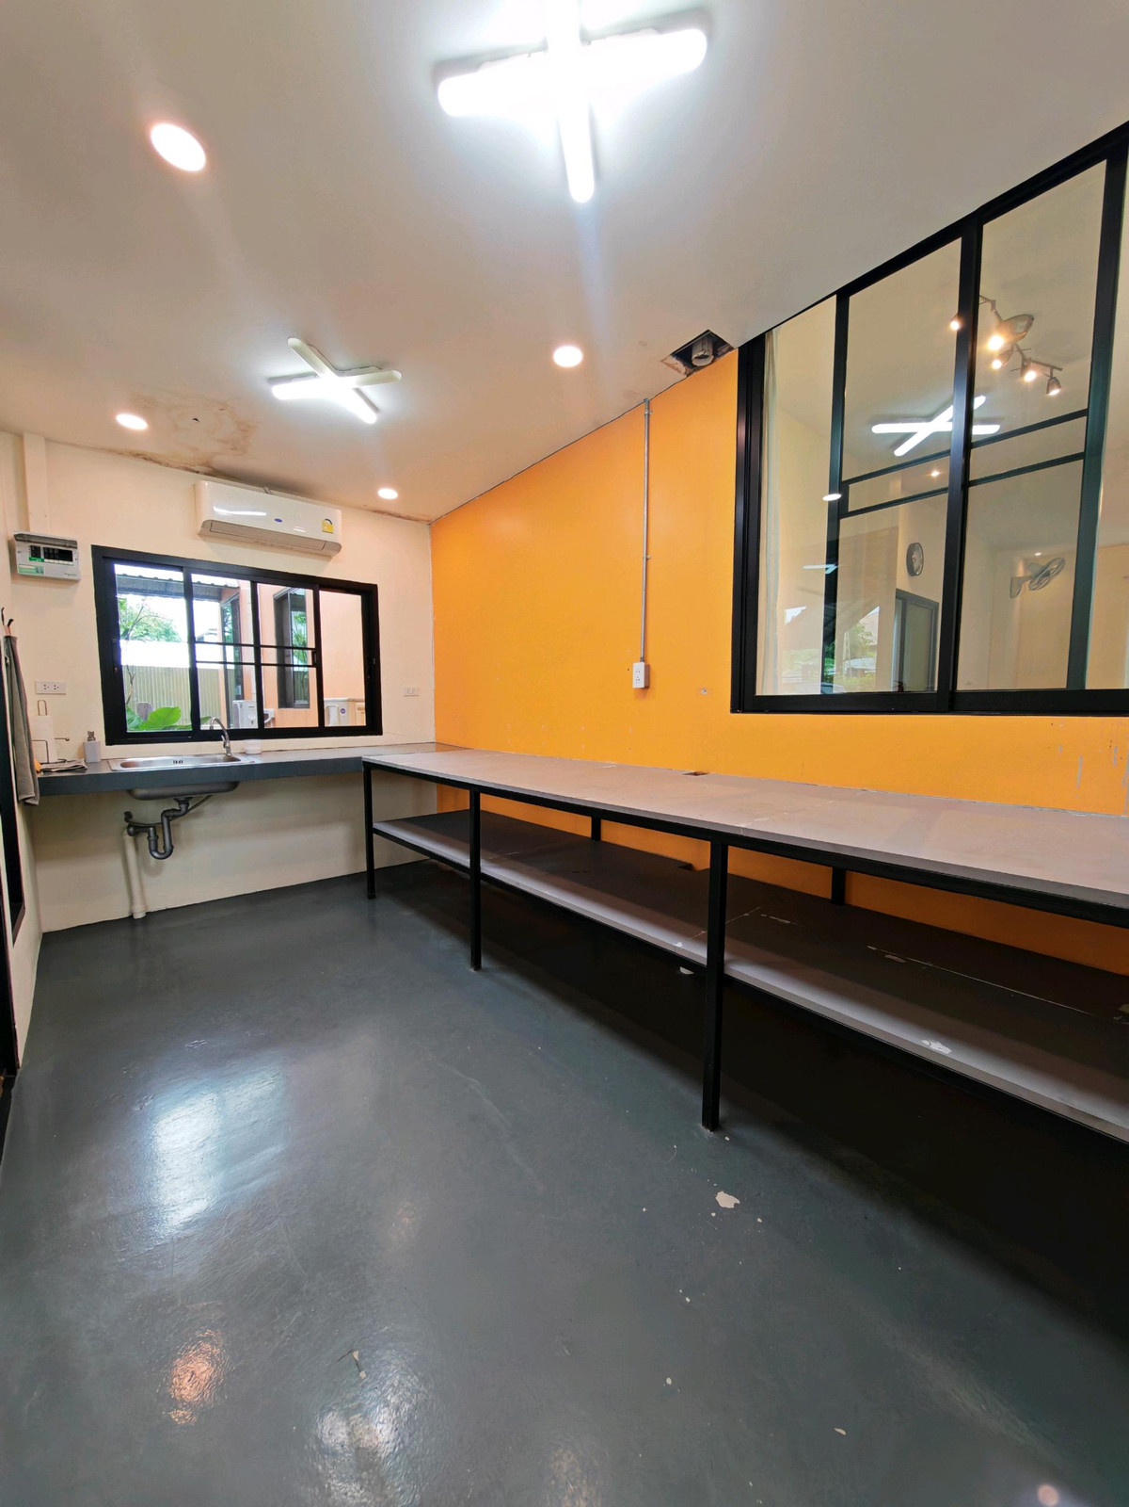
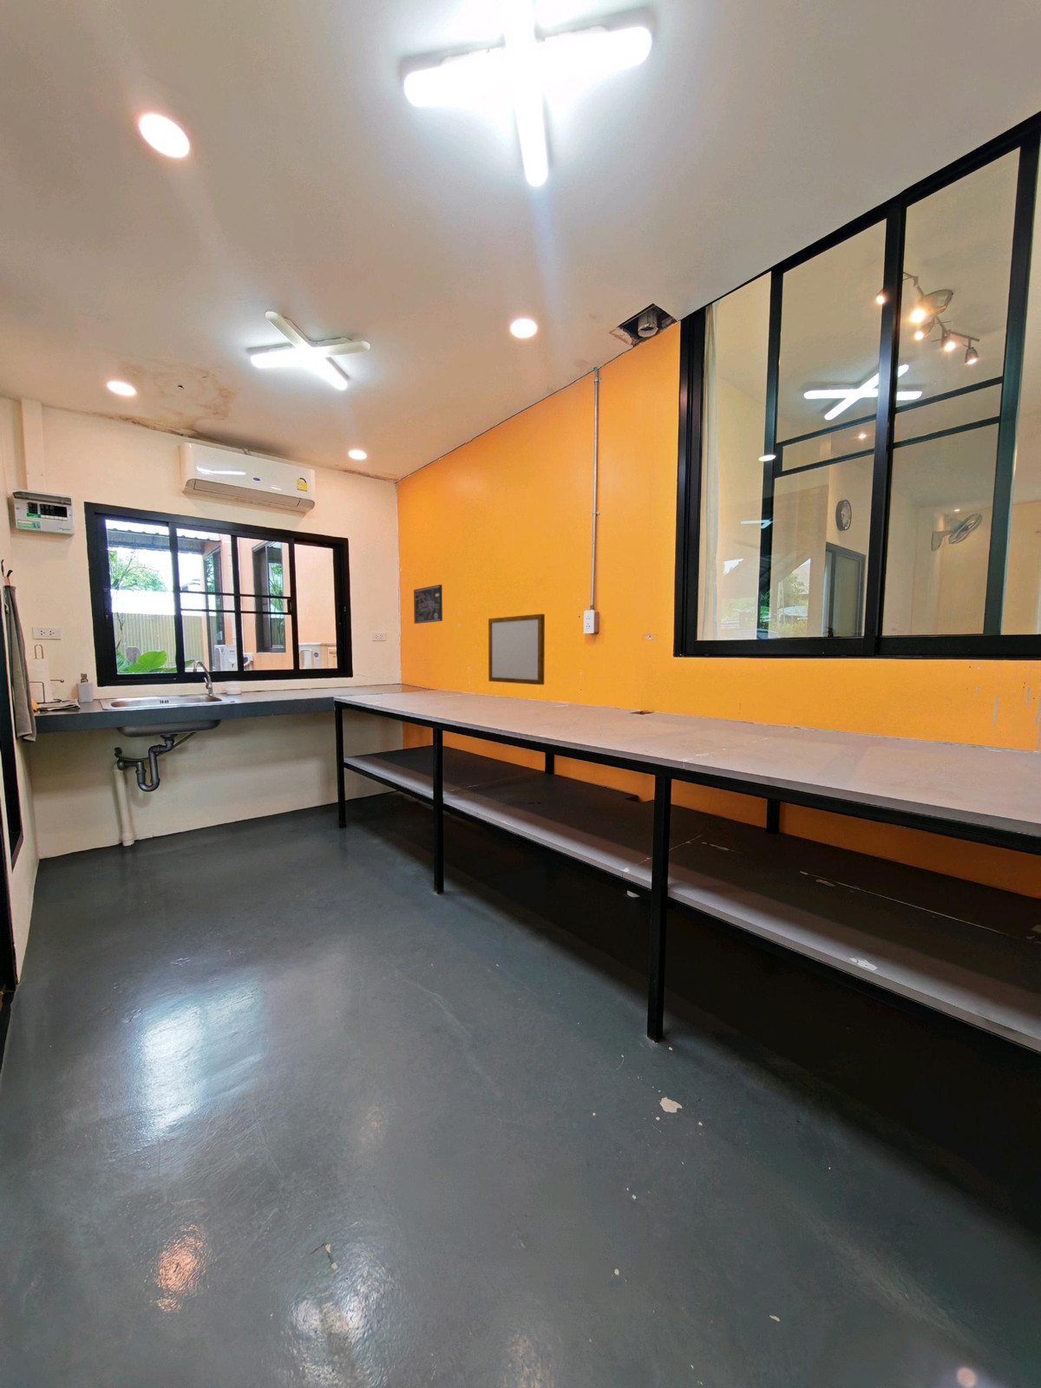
+ writing board (514, 650)
+ wall art (426, 604)
